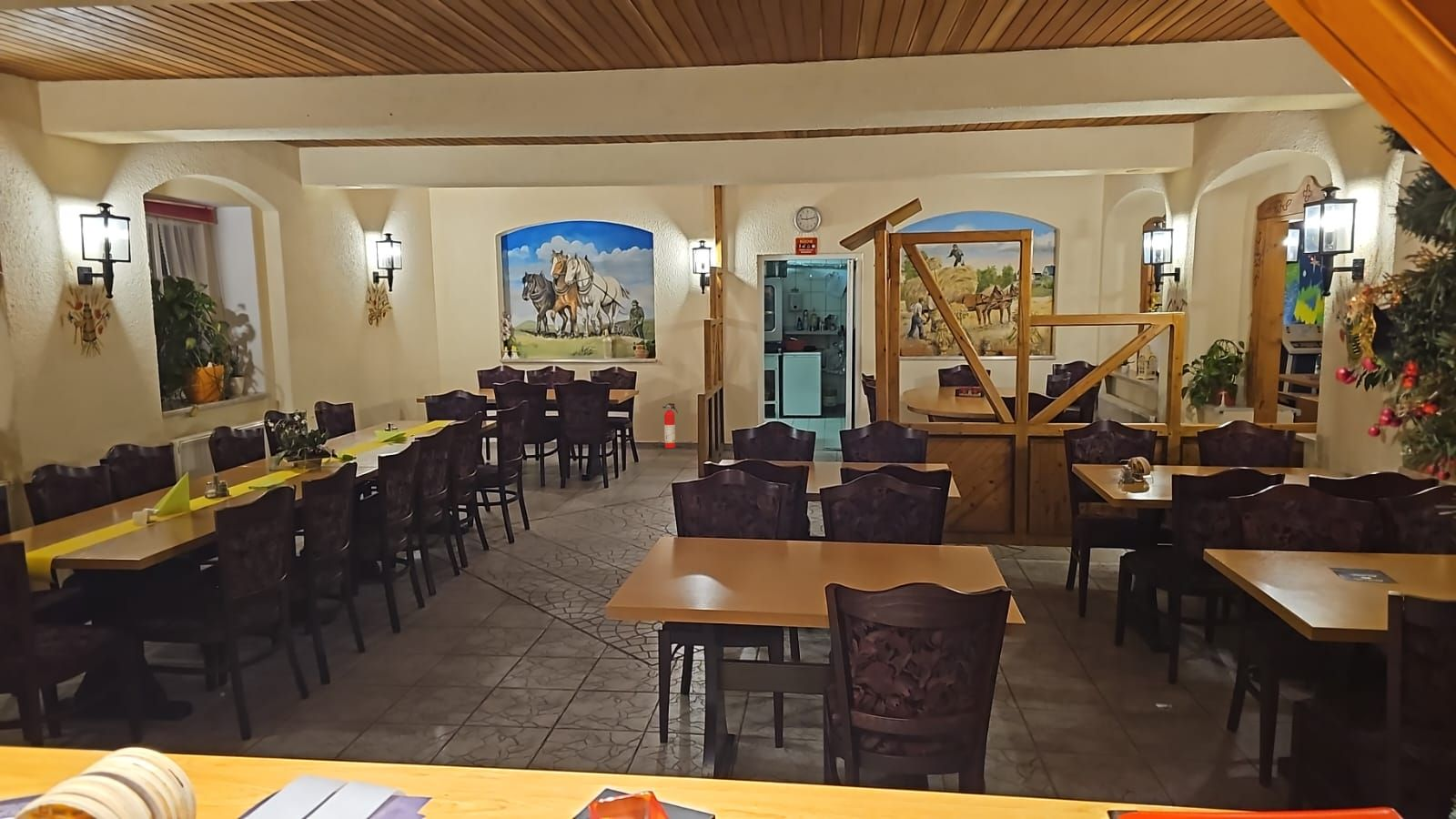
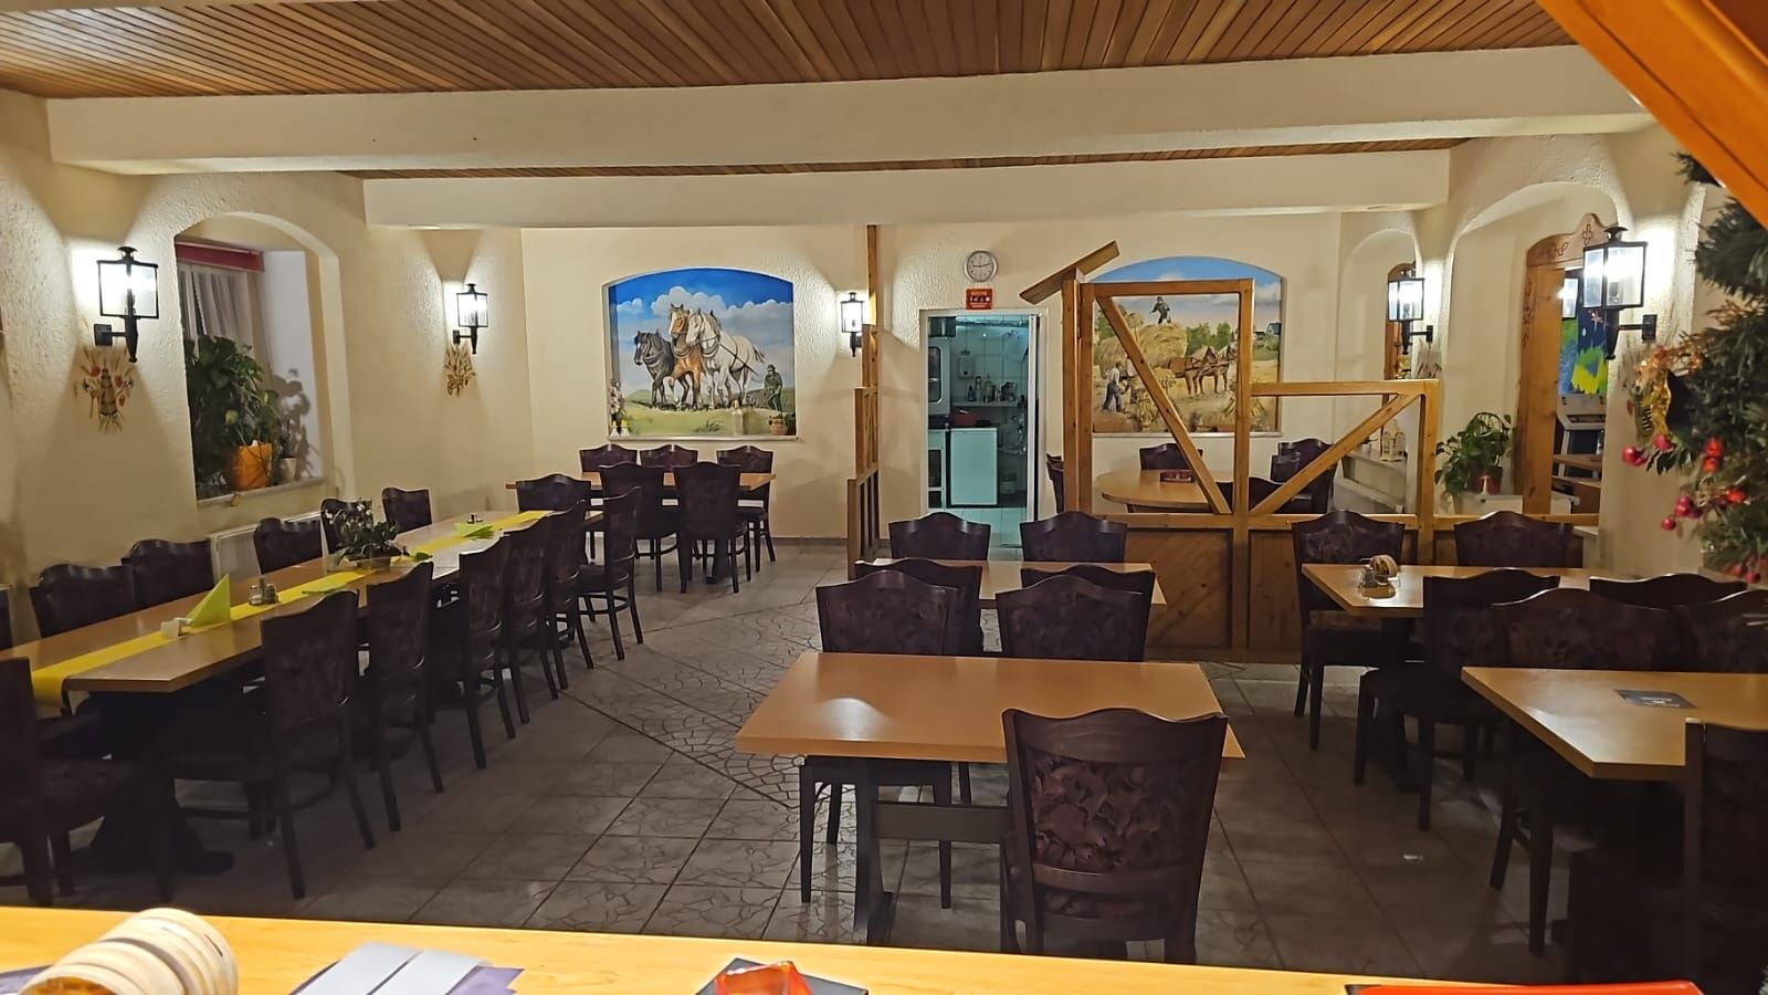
- fire extinguisher (670, 425)
